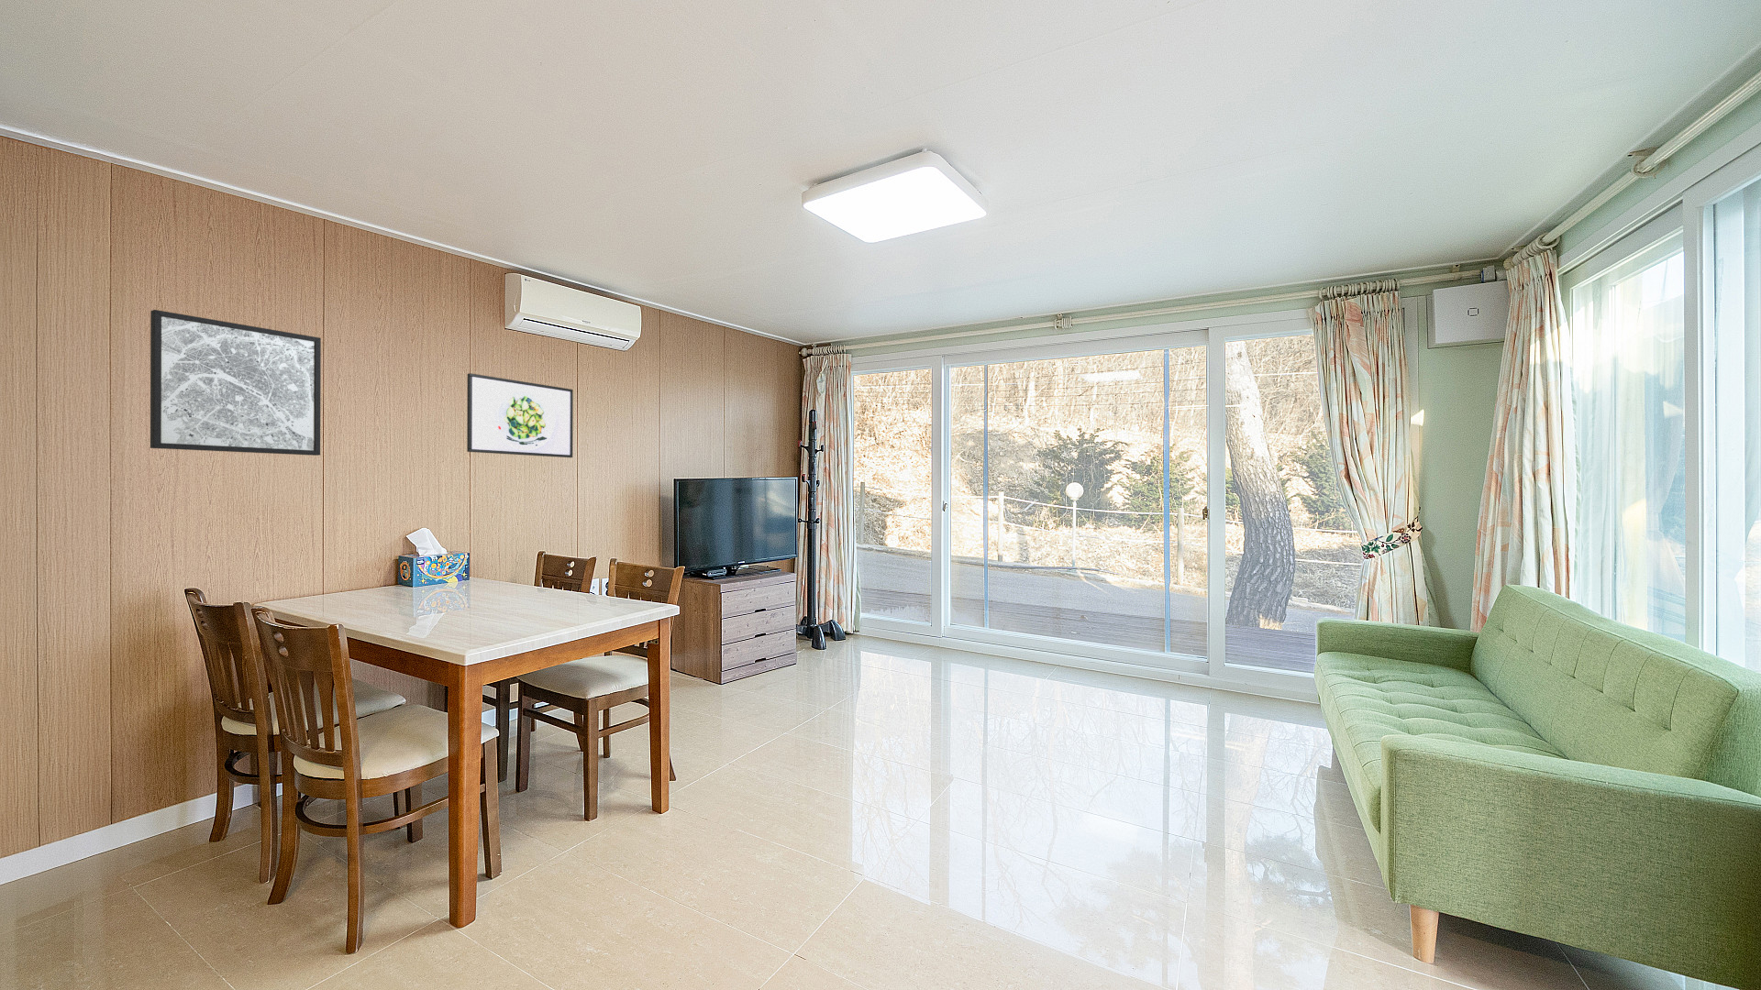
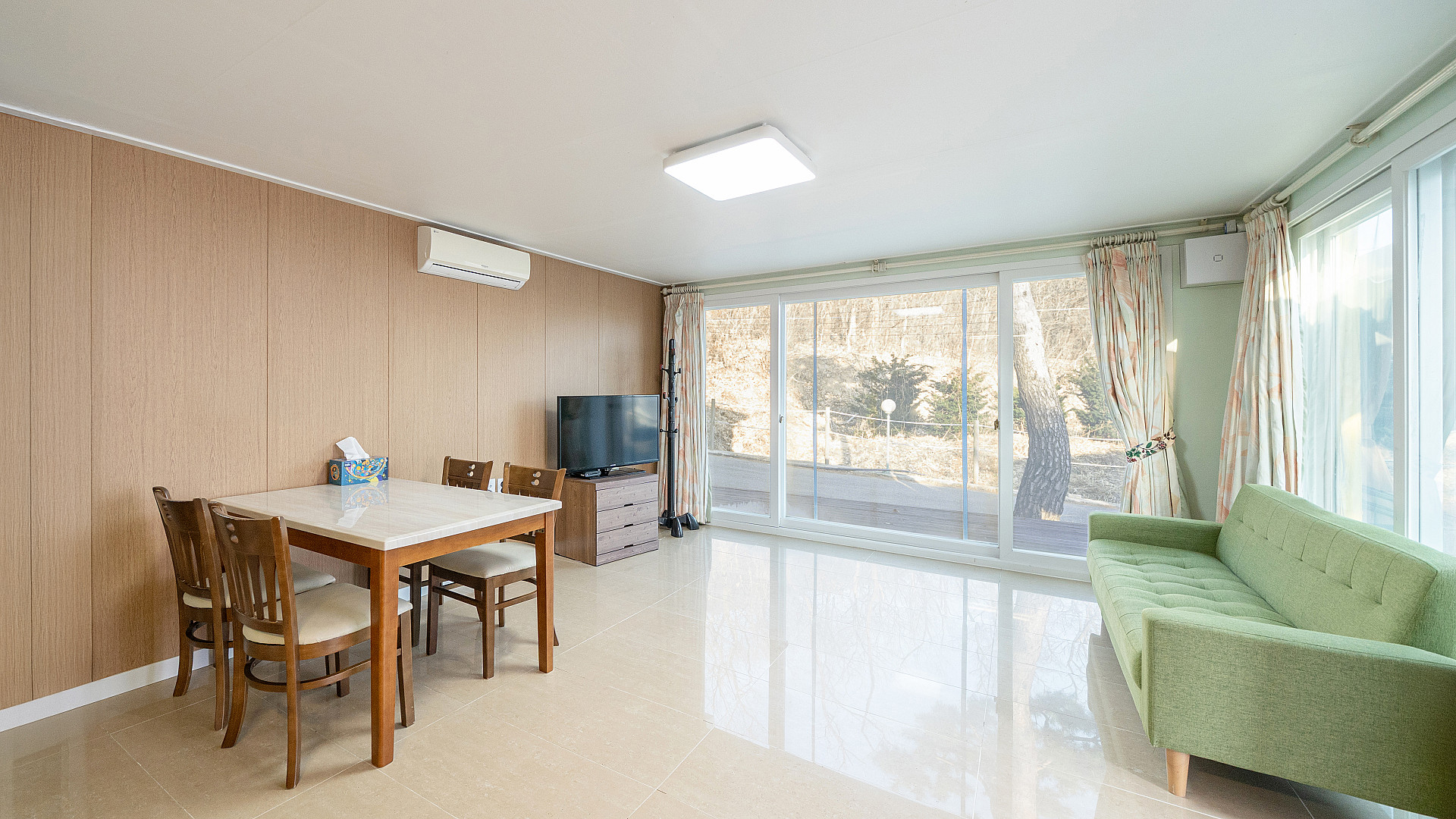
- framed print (522, 418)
- wall art (242, 389)
